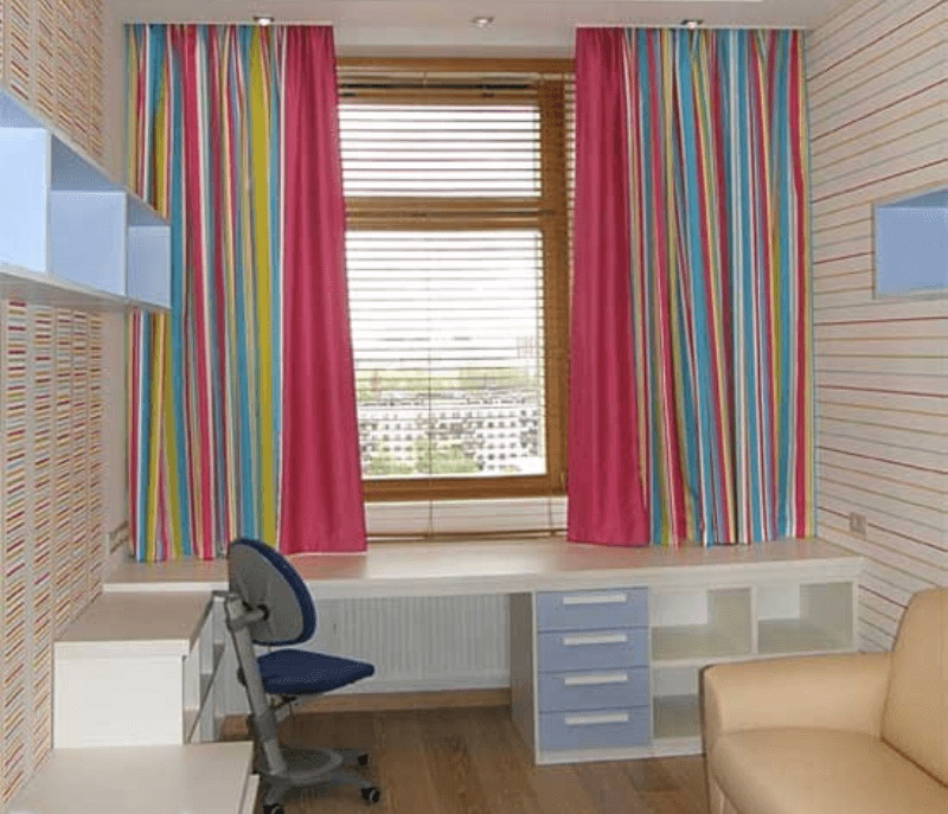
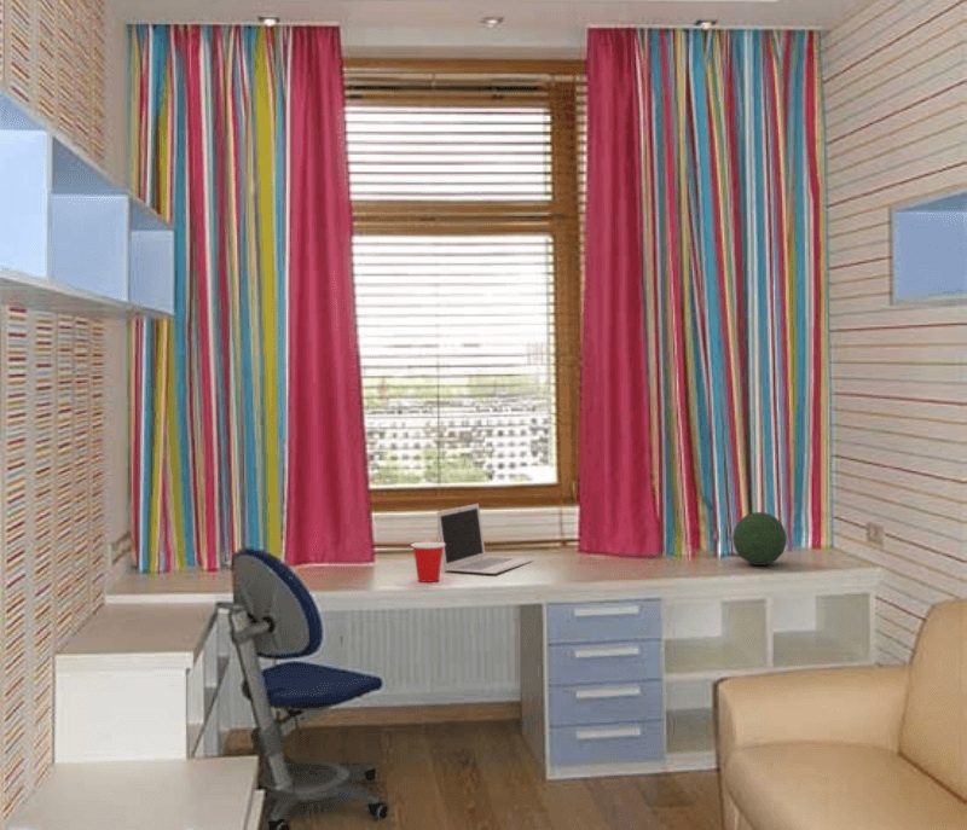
+ decorative orb (759, 538)
+ laptop (482, 536)
+ cup (428, 562)
